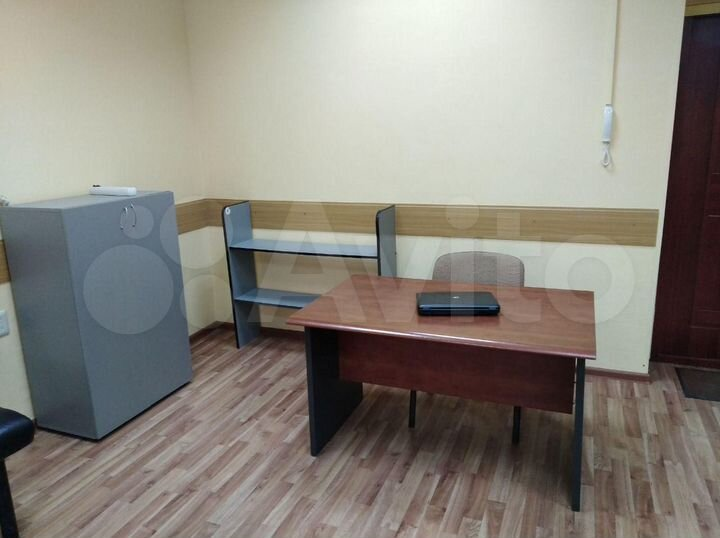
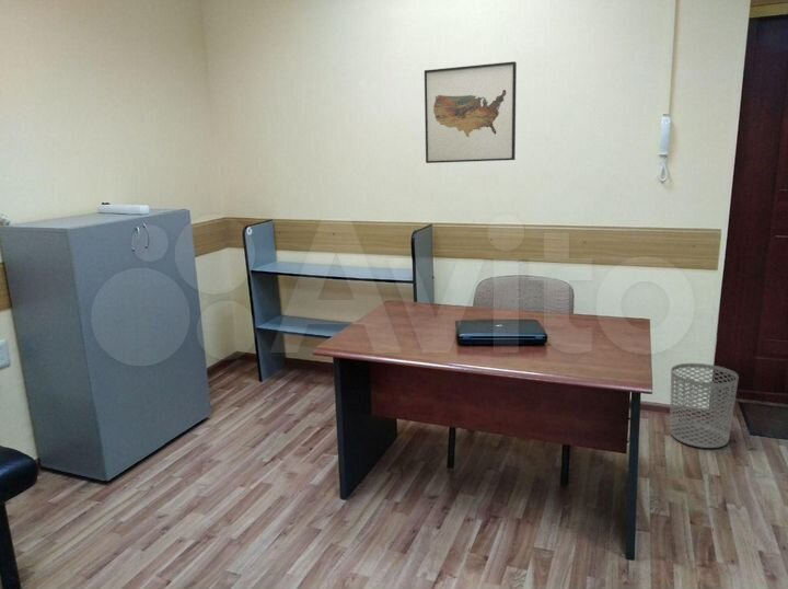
+ wall art (468, 114)
+ waste bin (700, 405)
